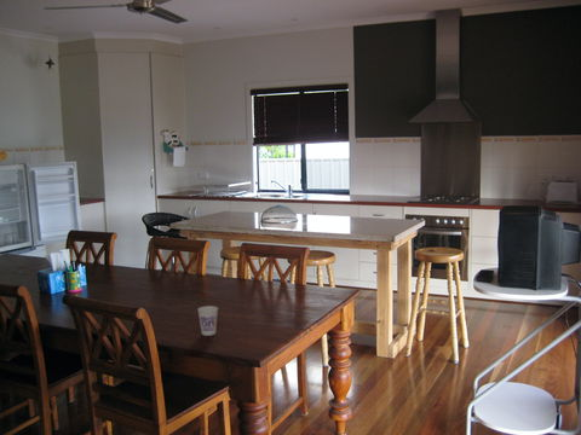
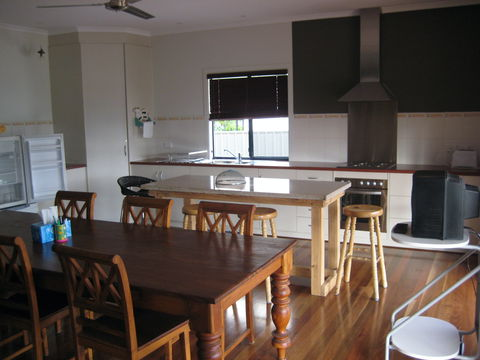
- cup (208, 320)
